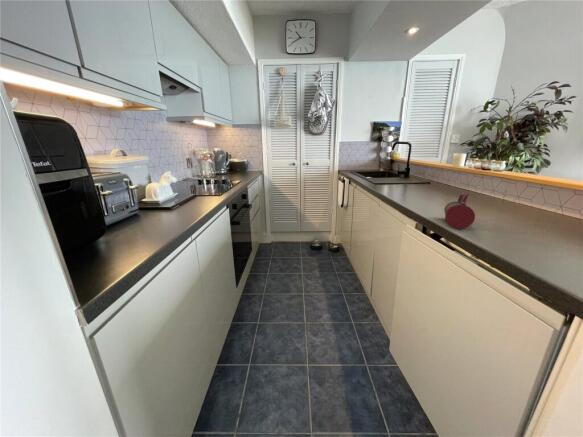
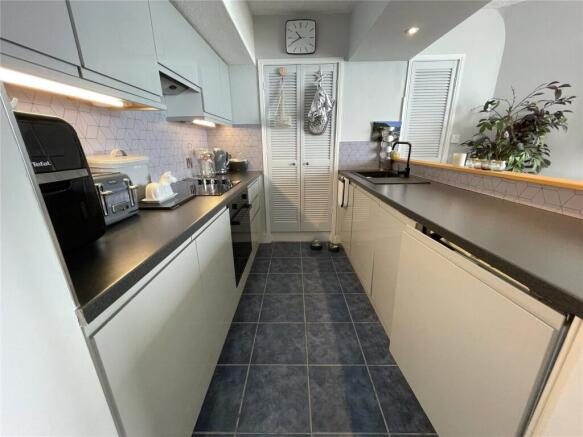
- beer mug (457, 207)
